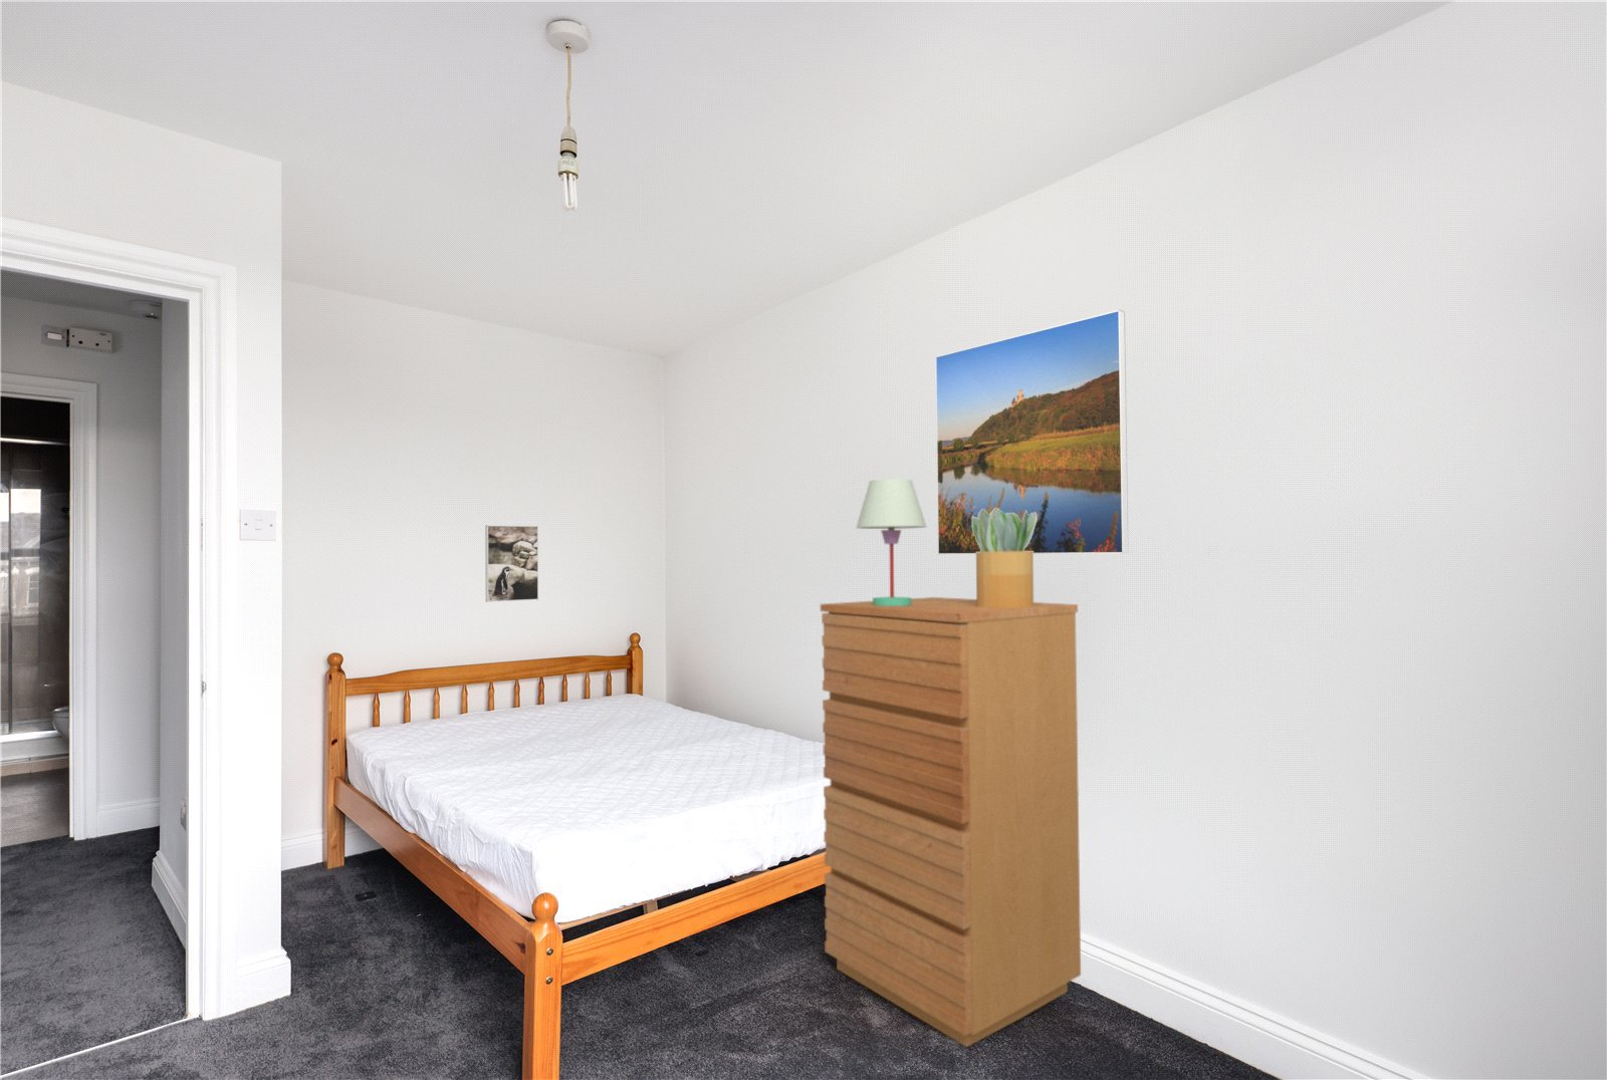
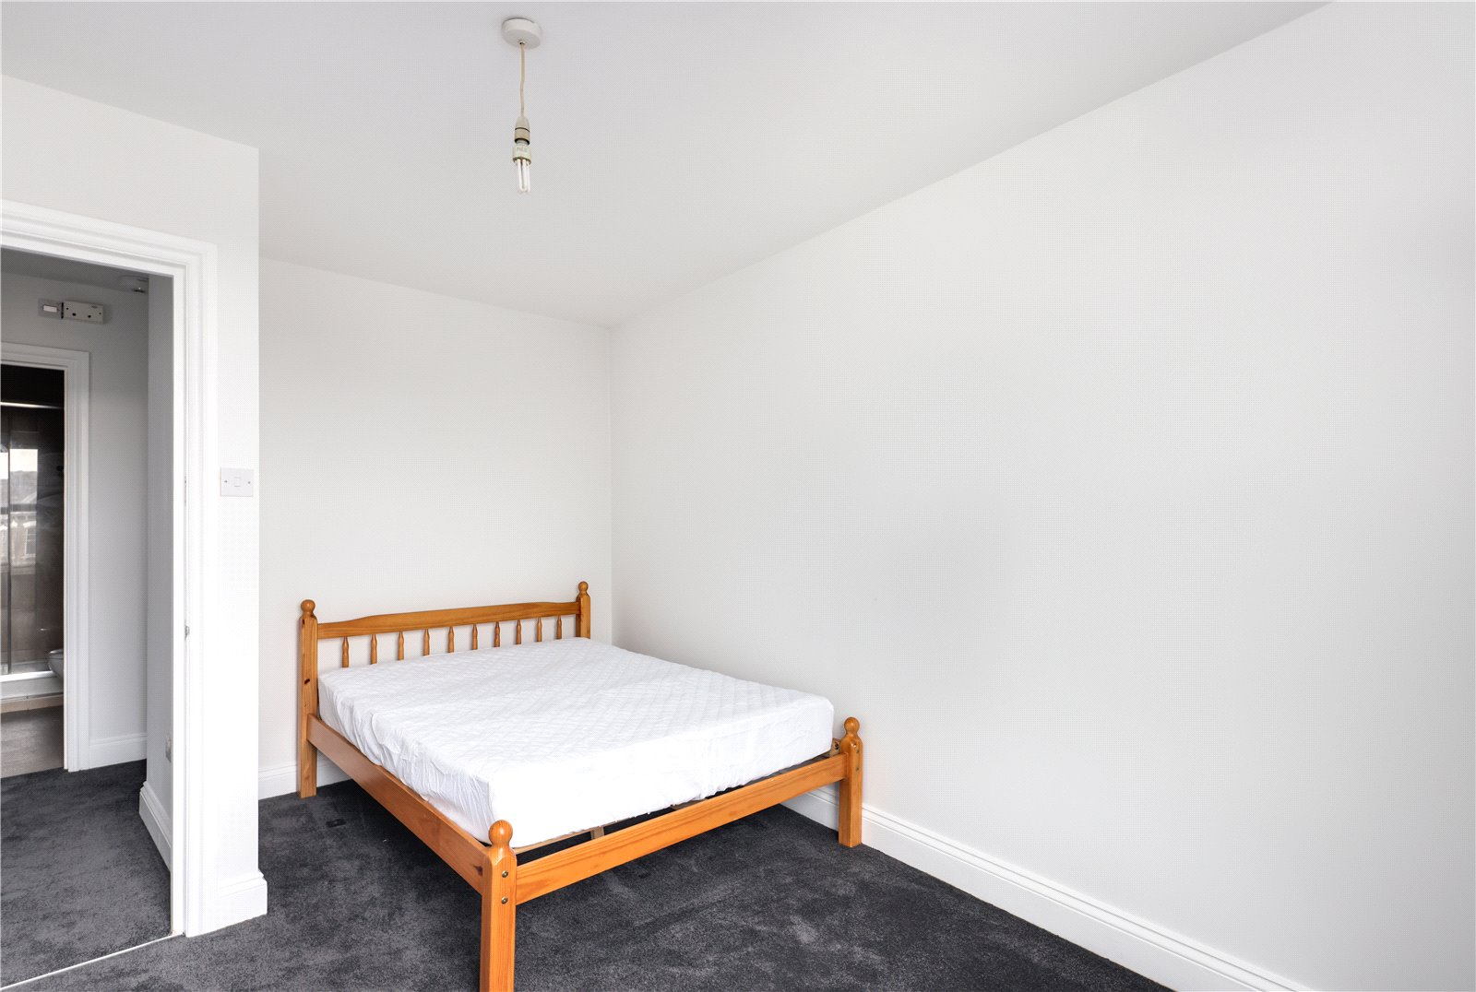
- table lamp (891, 542)
- potted plant (1008, 556)
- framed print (512, 563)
- dresser (948, 791)
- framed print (1021, 445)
